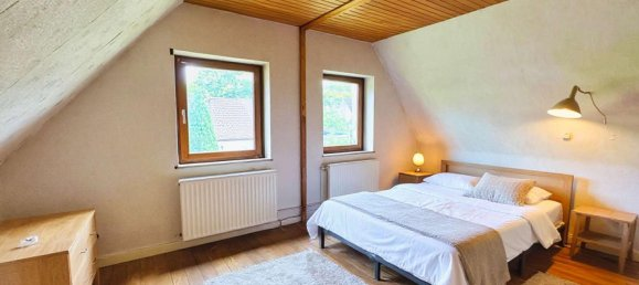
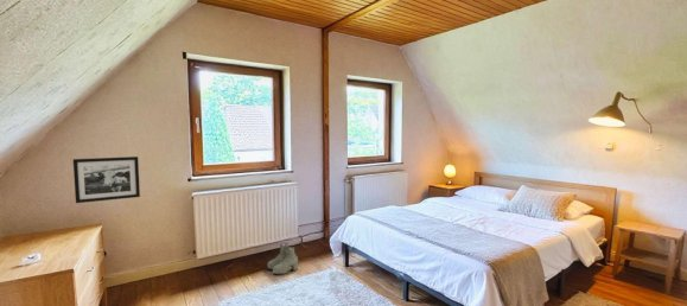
+ boots (282, 257)
+ picture frame (108, 178)
